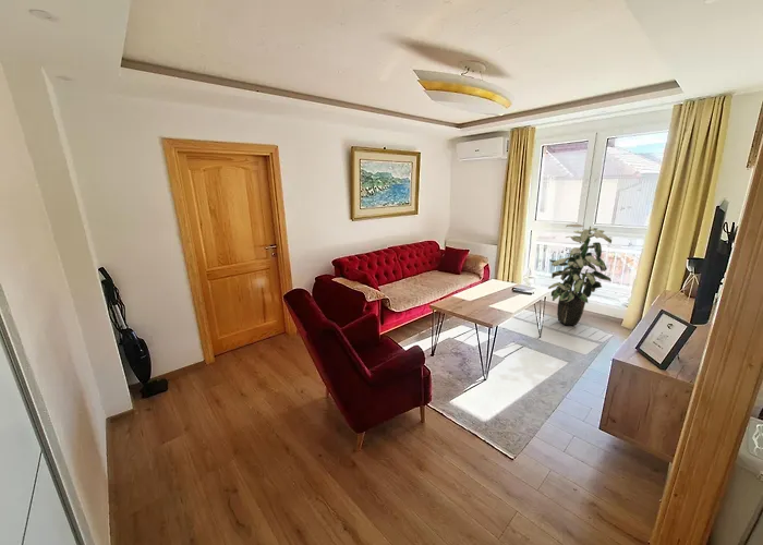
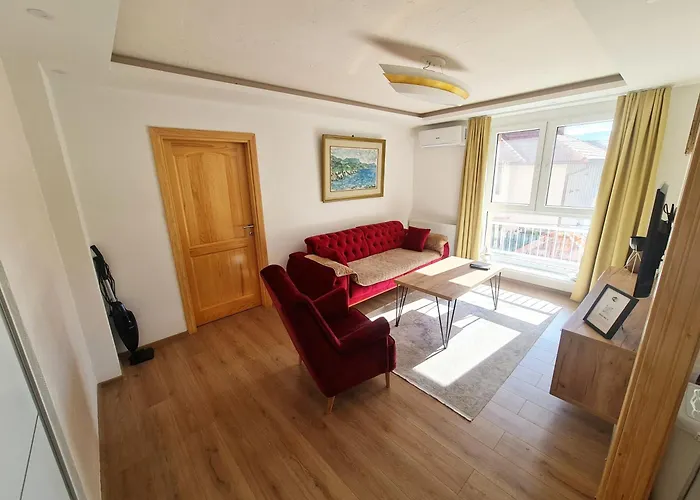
- indoor plant (574, 275)
